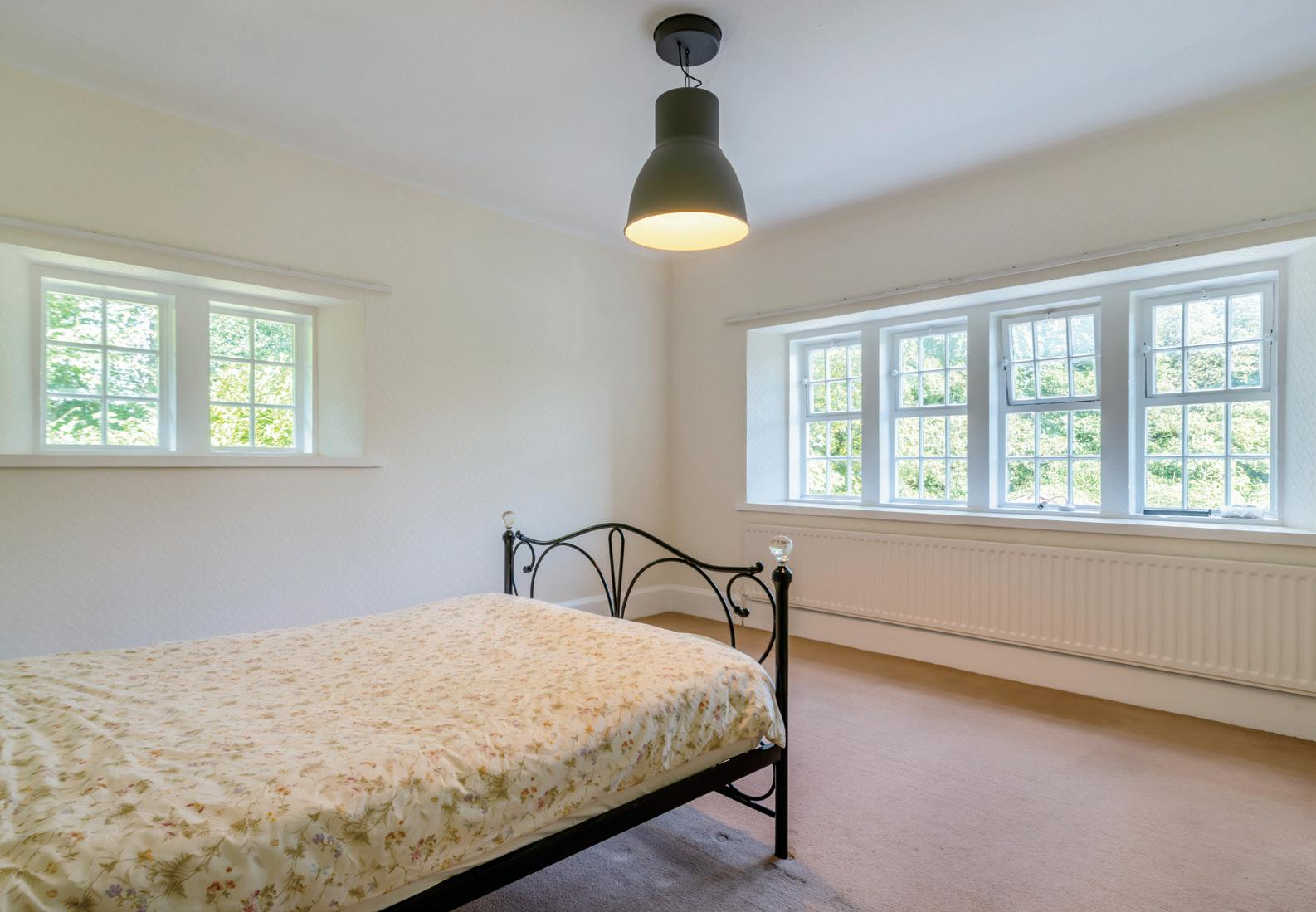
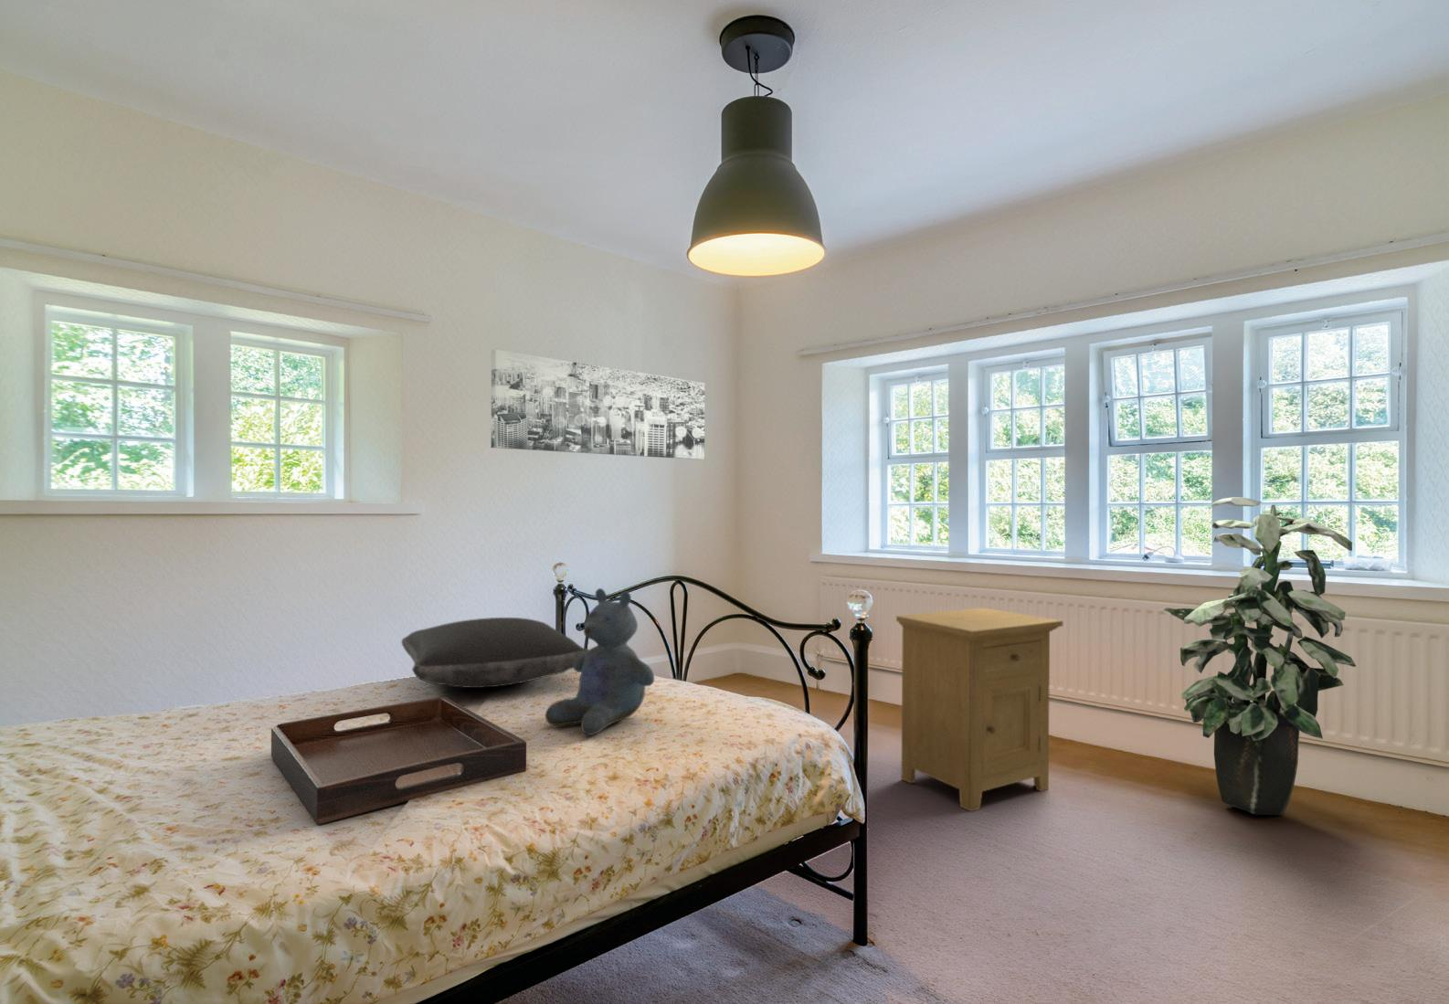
+ serving tray (393, 747)
+ wall art (610, 411)
+ stuffed bear (598, 657)
+ pillow (491, 651)
+ indoor plant (1253, 652)
+ nightstand (978, 701)
